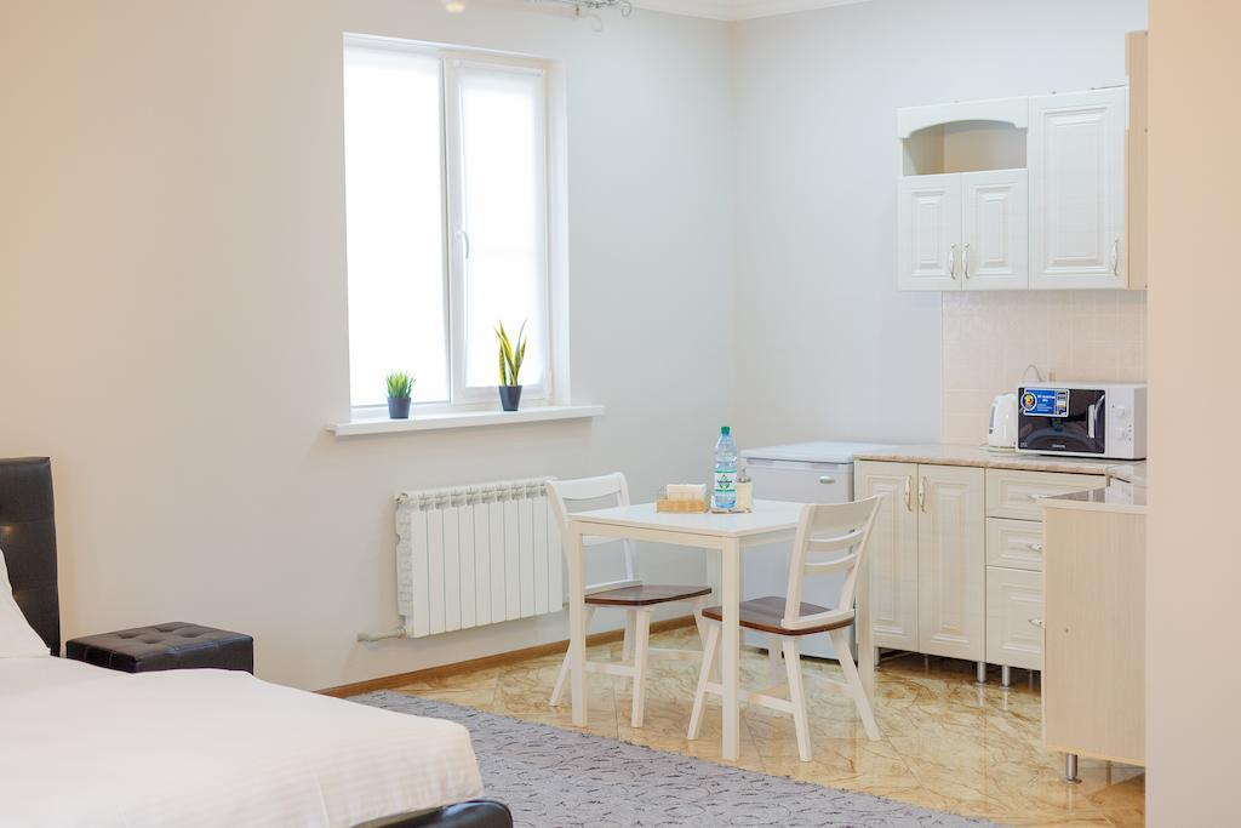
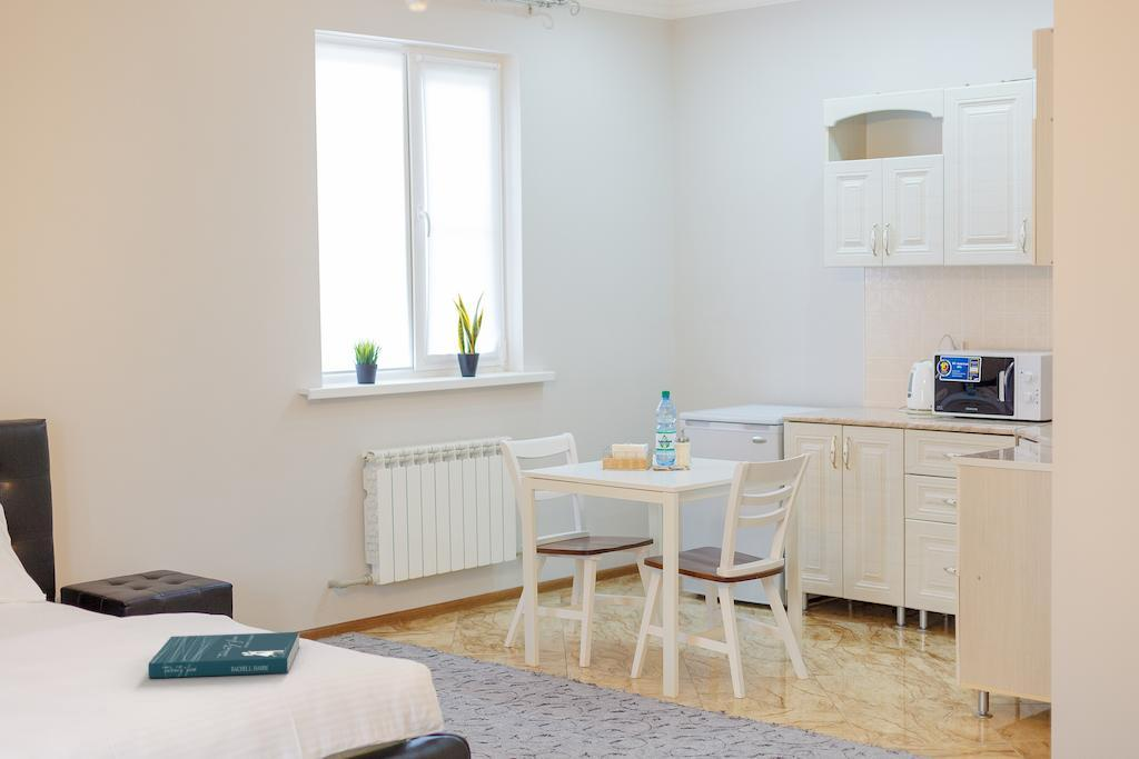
+ book (227, 653)
